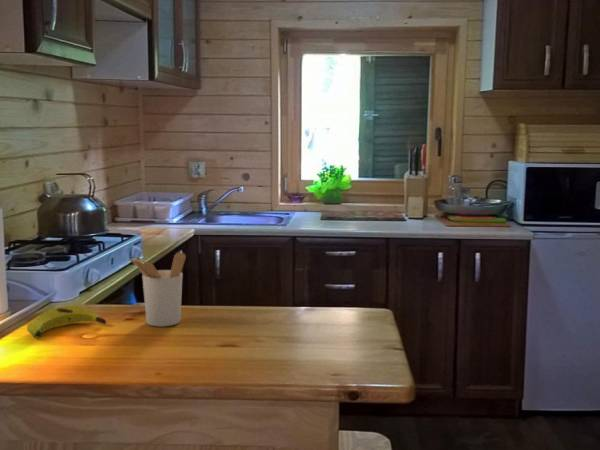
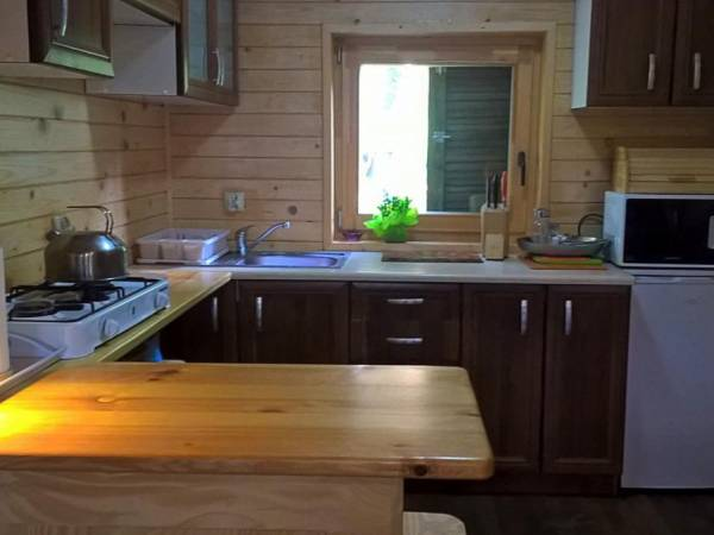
- banana (66, 321)
- utensil holder (156, 288)
